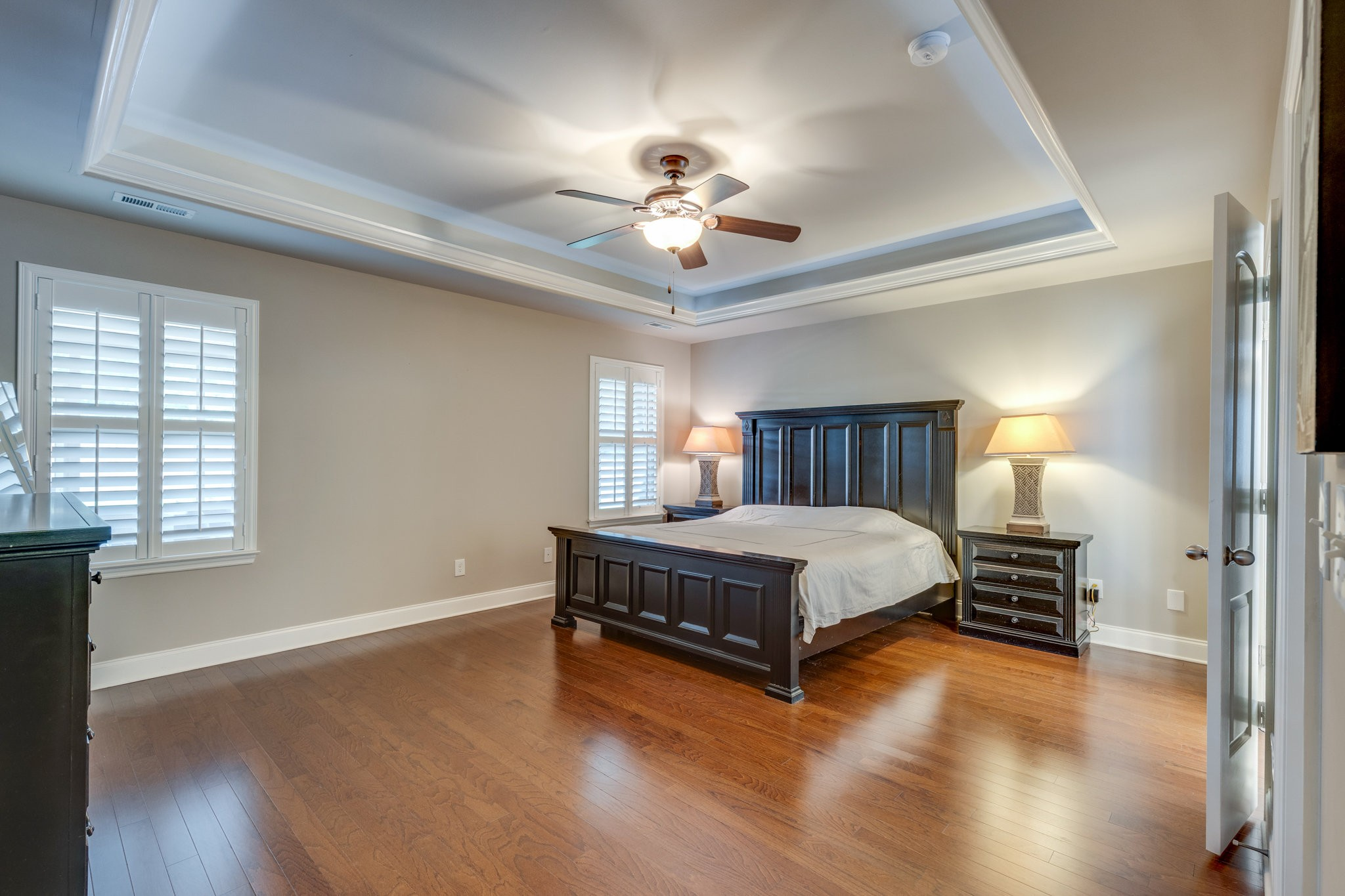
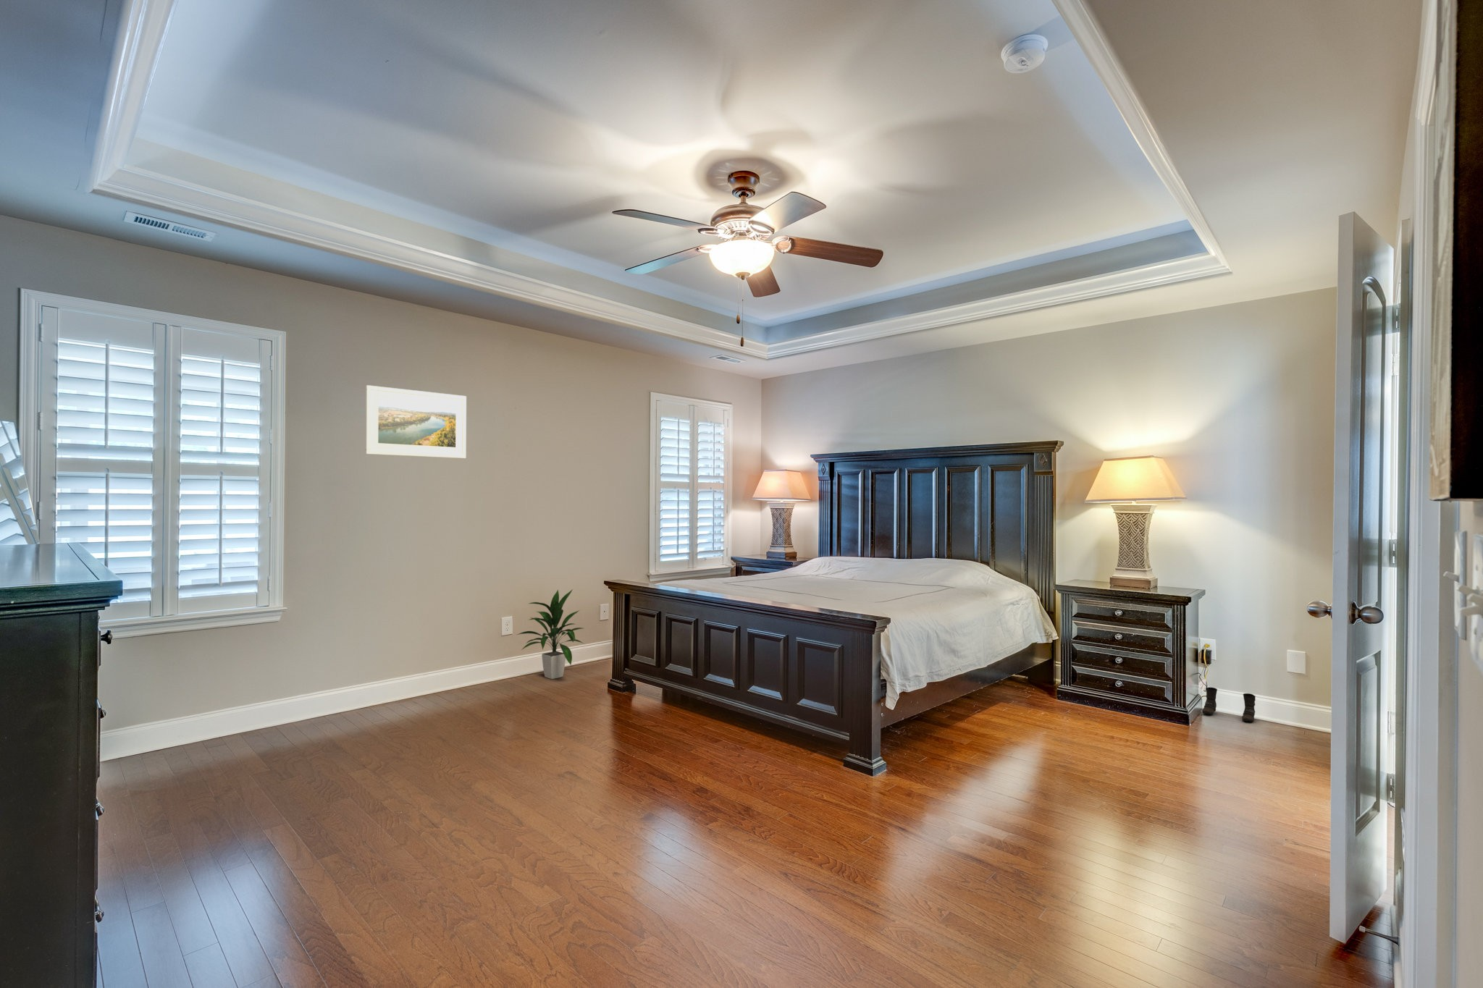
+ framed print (418, 423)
+ indoor plant (554, 634)
+ boots (1216, 705)
